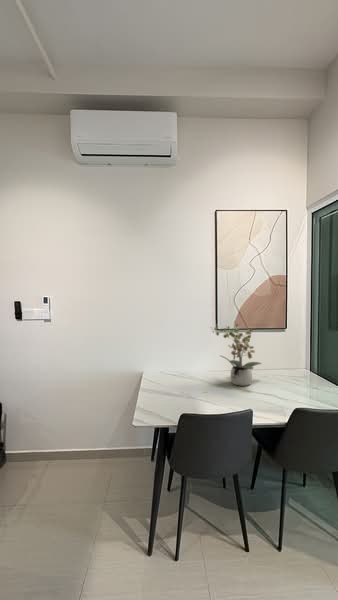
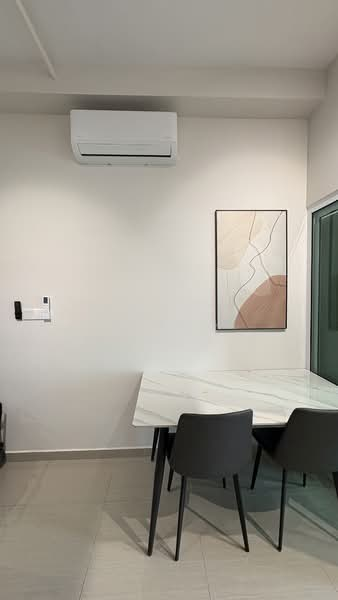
- potted plant (239, 354)
